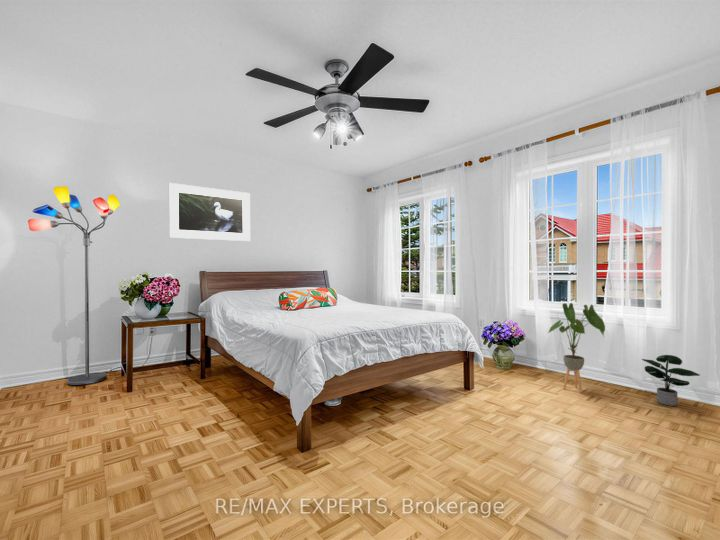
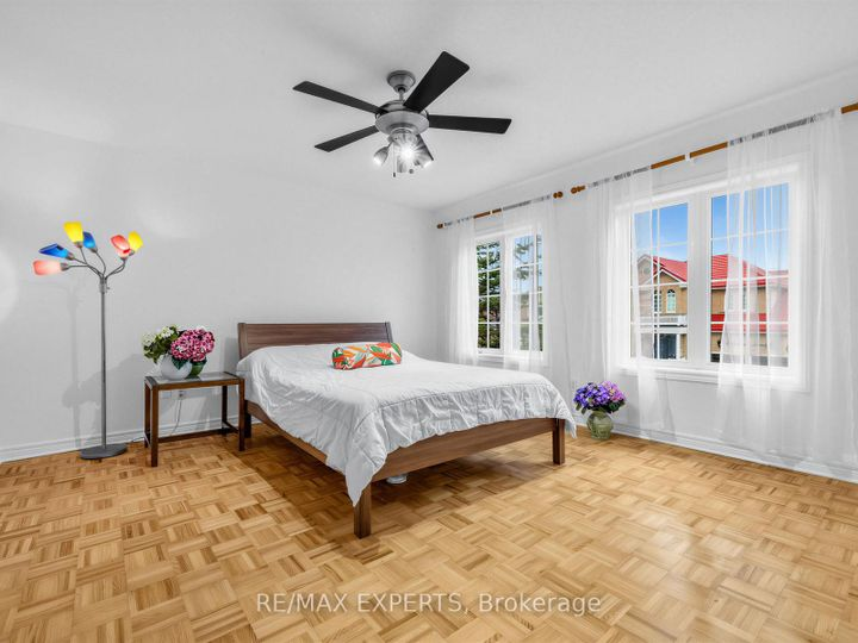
- house plant (577, 348)
- potted plant (670, 380)
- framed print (212, 213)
